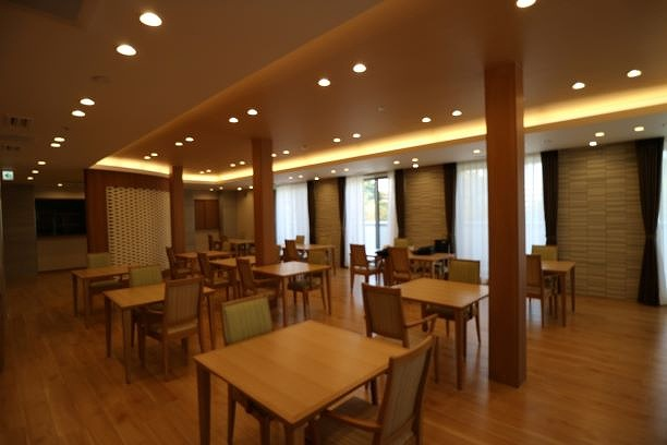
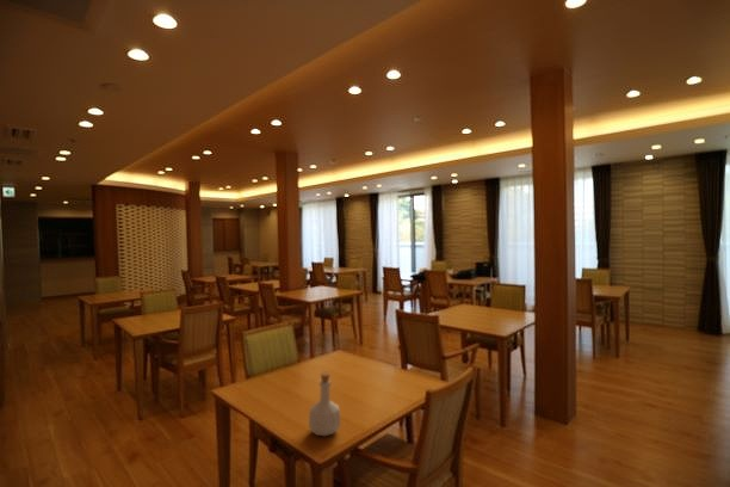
+ bottle (323, 402)
